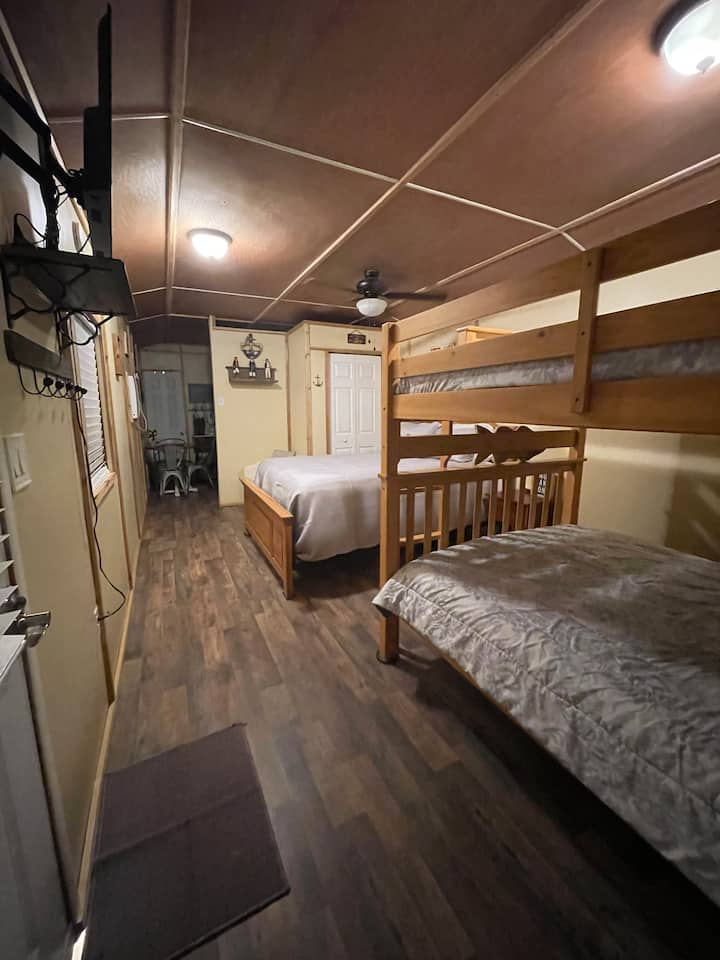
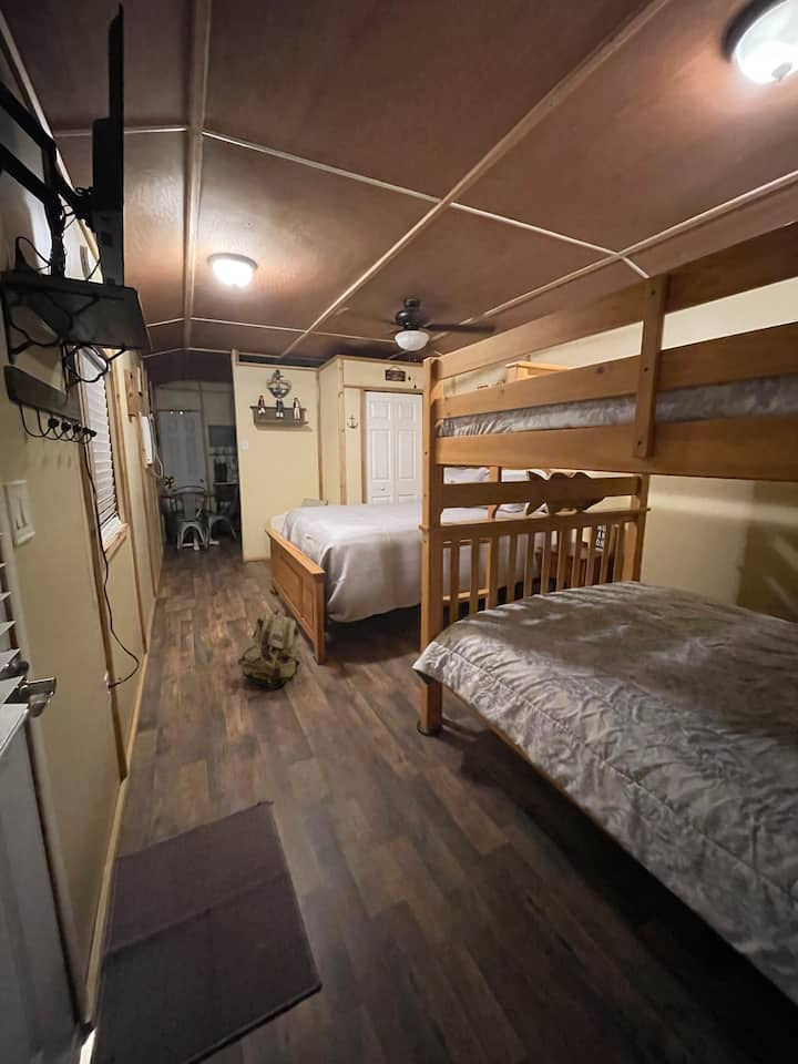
+ backpack (268, 644)
